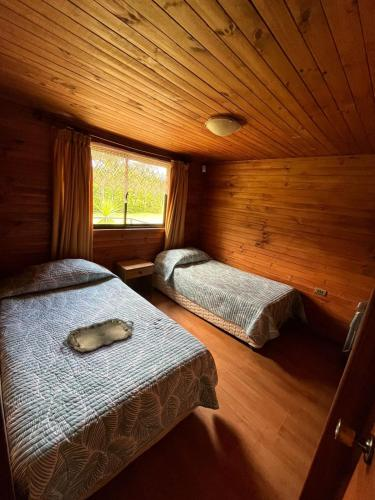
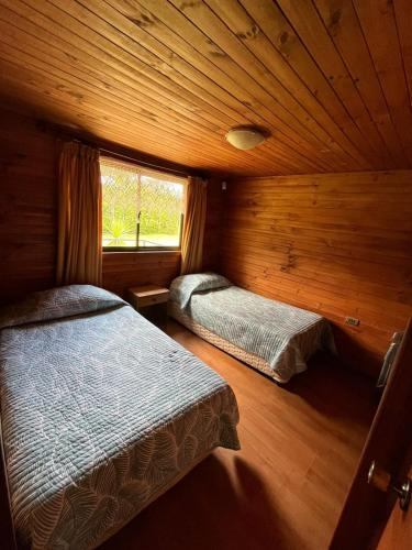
- serving tray (101, 333)
